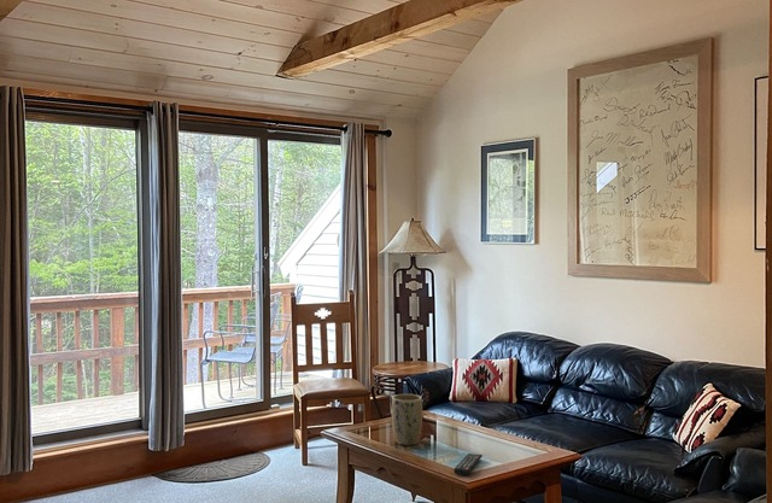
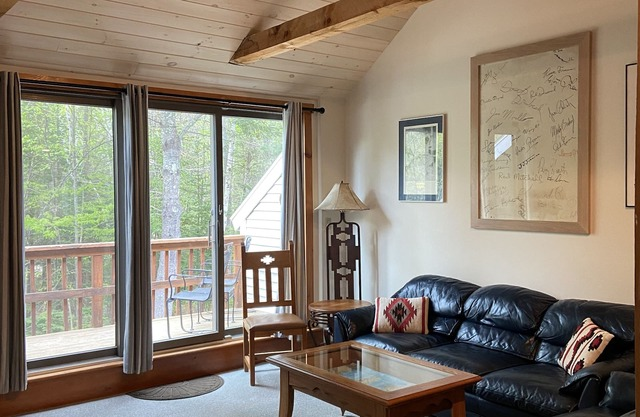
- remote control (468, 463)
- plant pot (407, 419)
